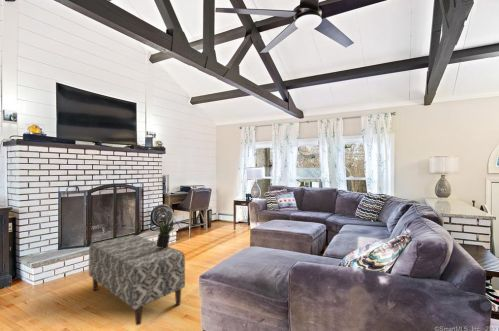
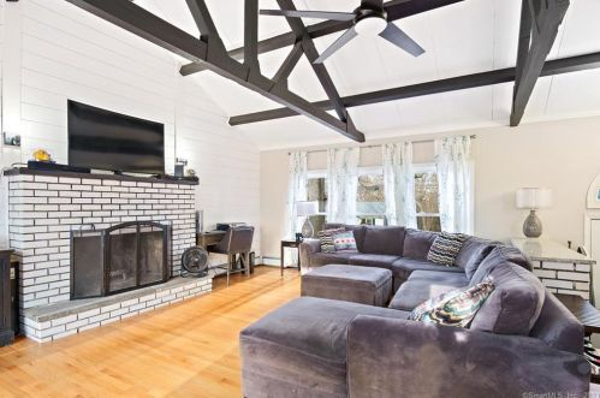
- potted plant (160, 232)
- bench (134, 272)
